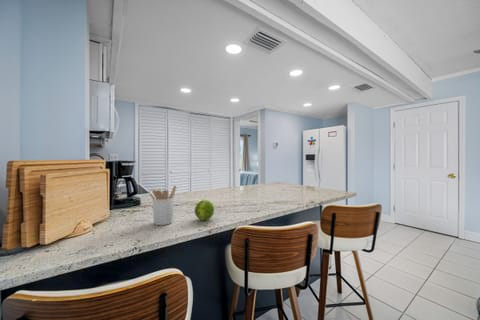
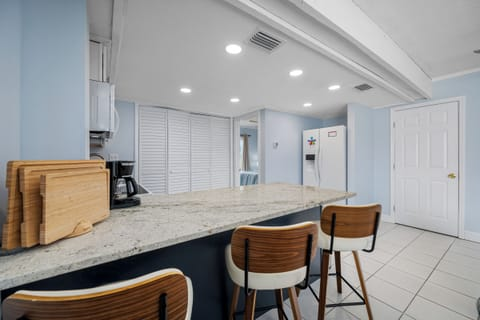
- fruit (204, 210)
- utensil holder (162, 205)
